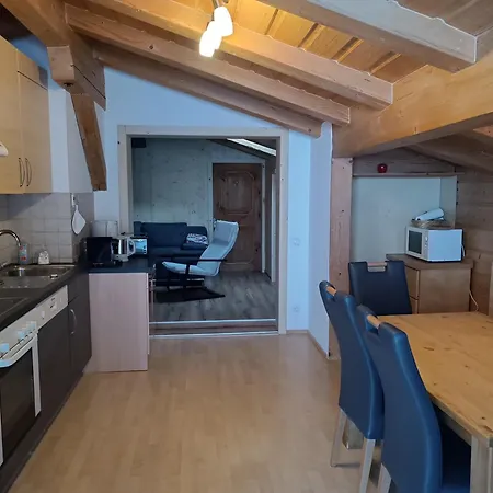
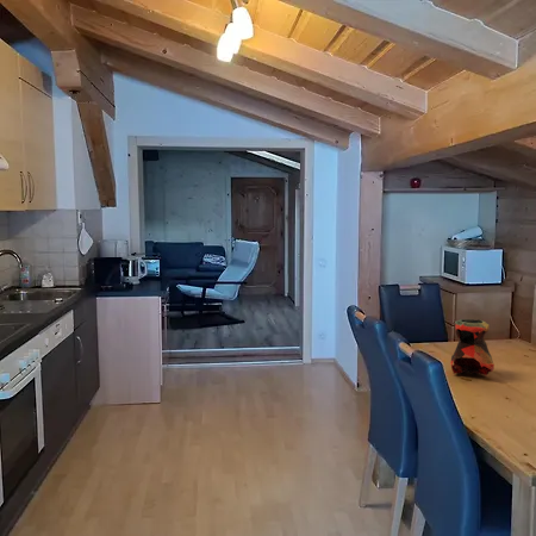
+ vase (473, 348)
